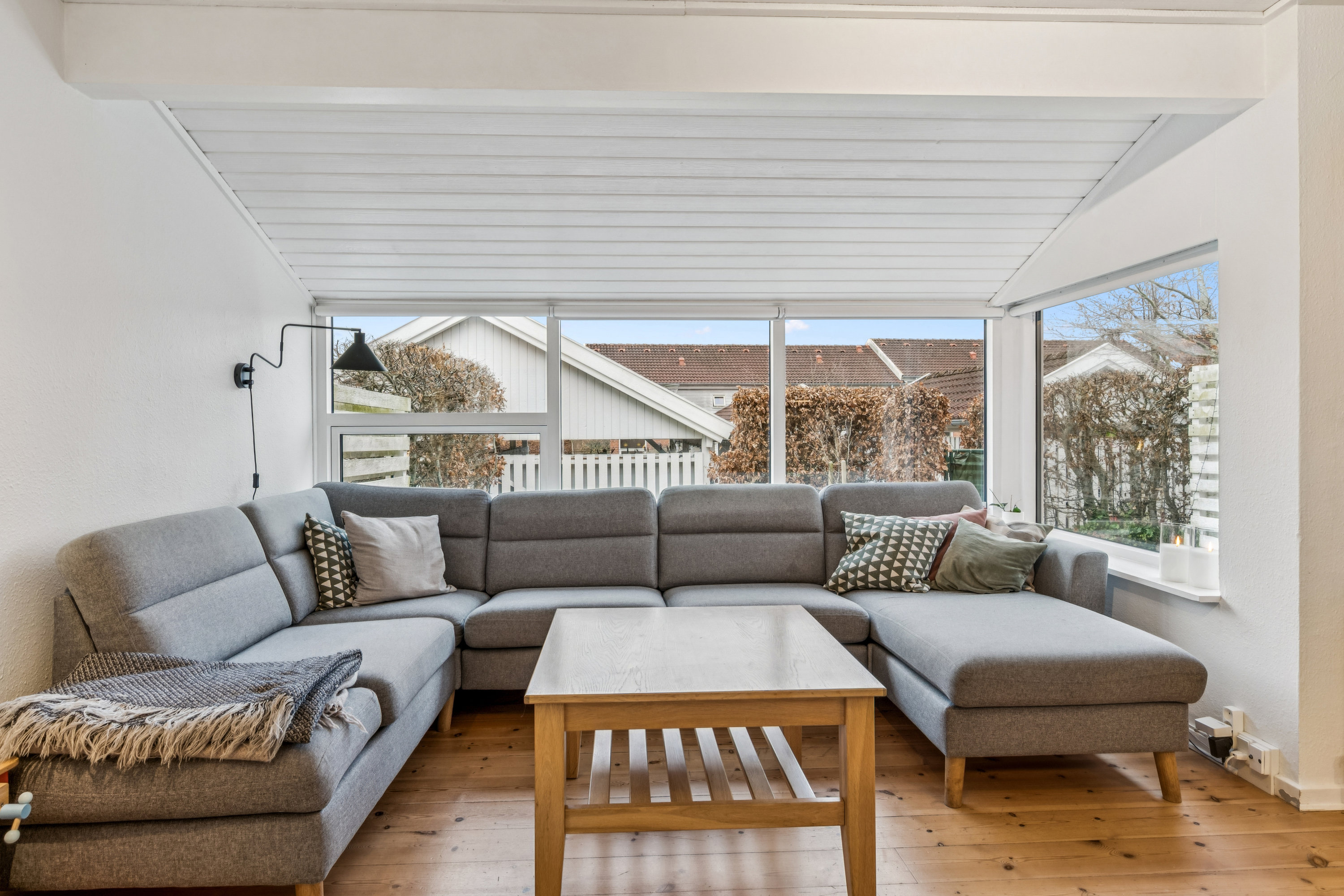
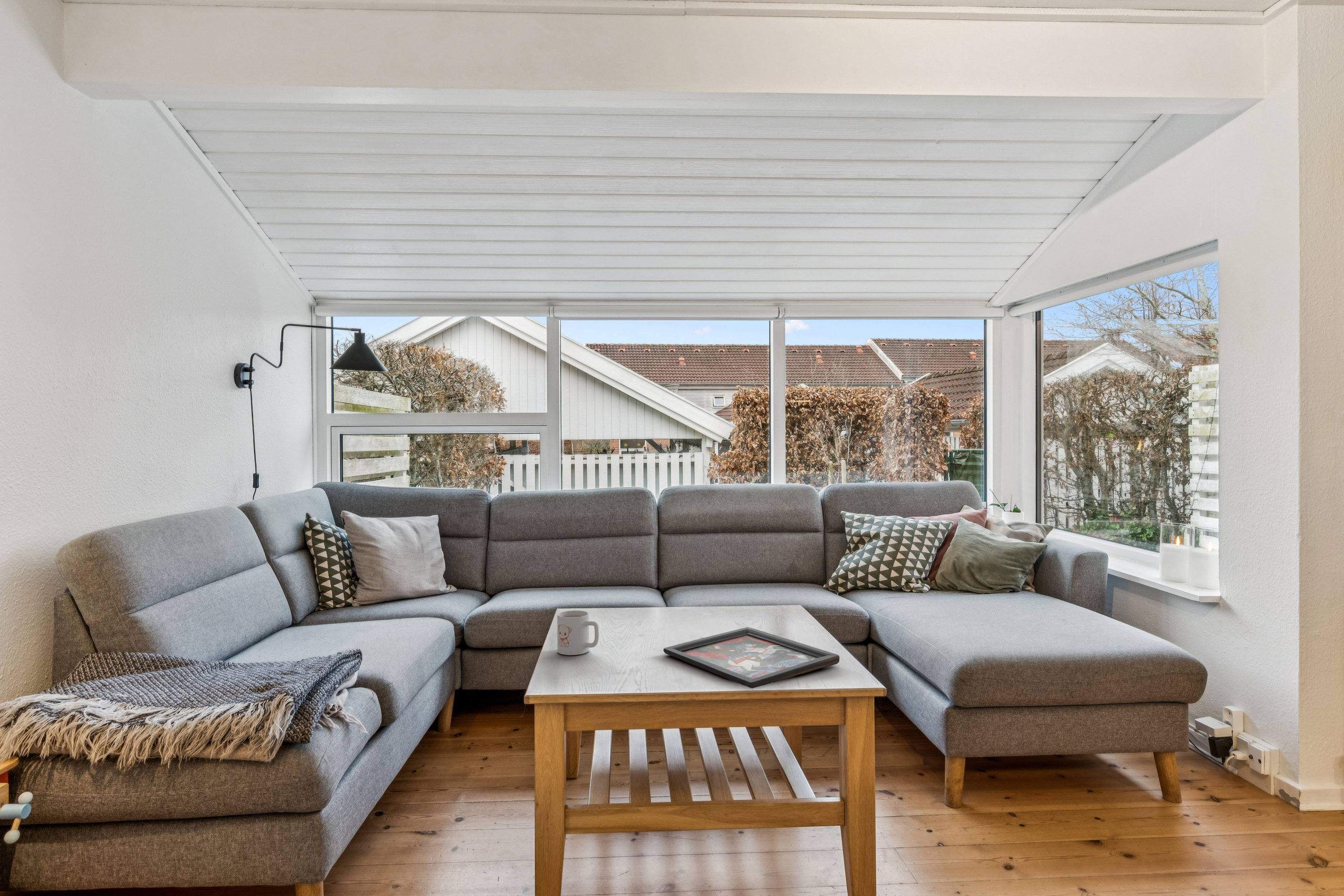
+ decorative tray (749, 654)
+ mug (579, 633)
